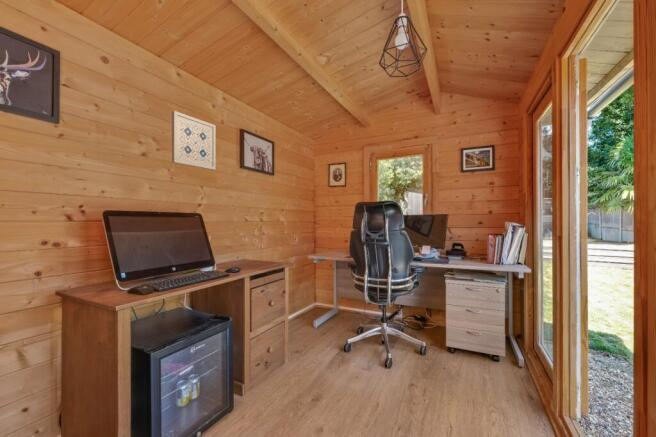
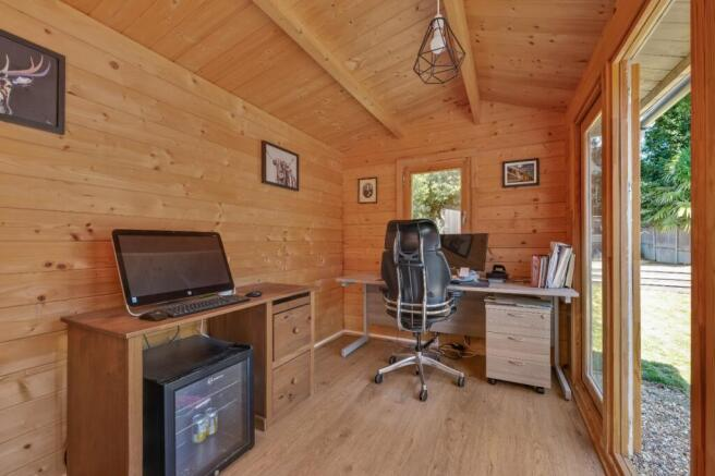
- wall art (195, 142)
